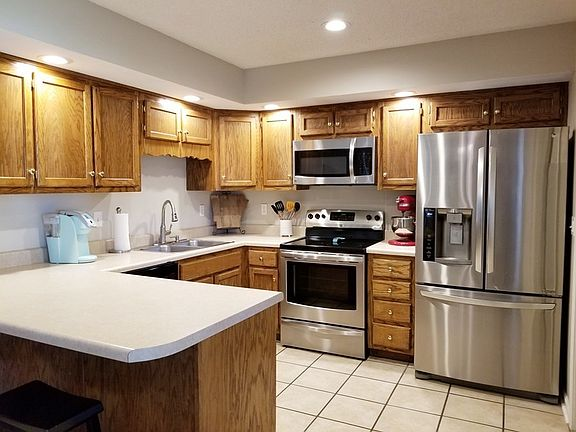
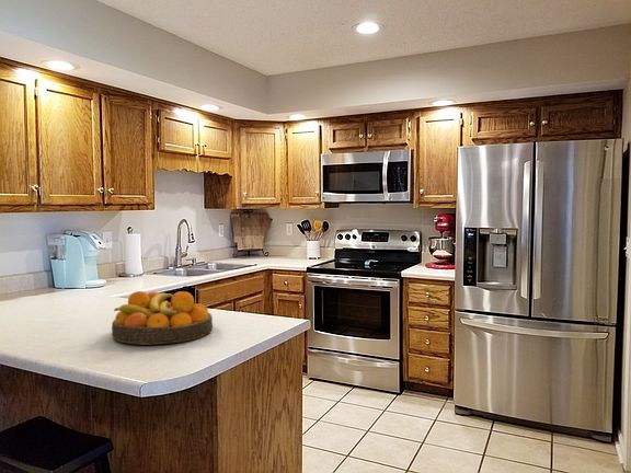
+ fruit bowl (163, 311)
